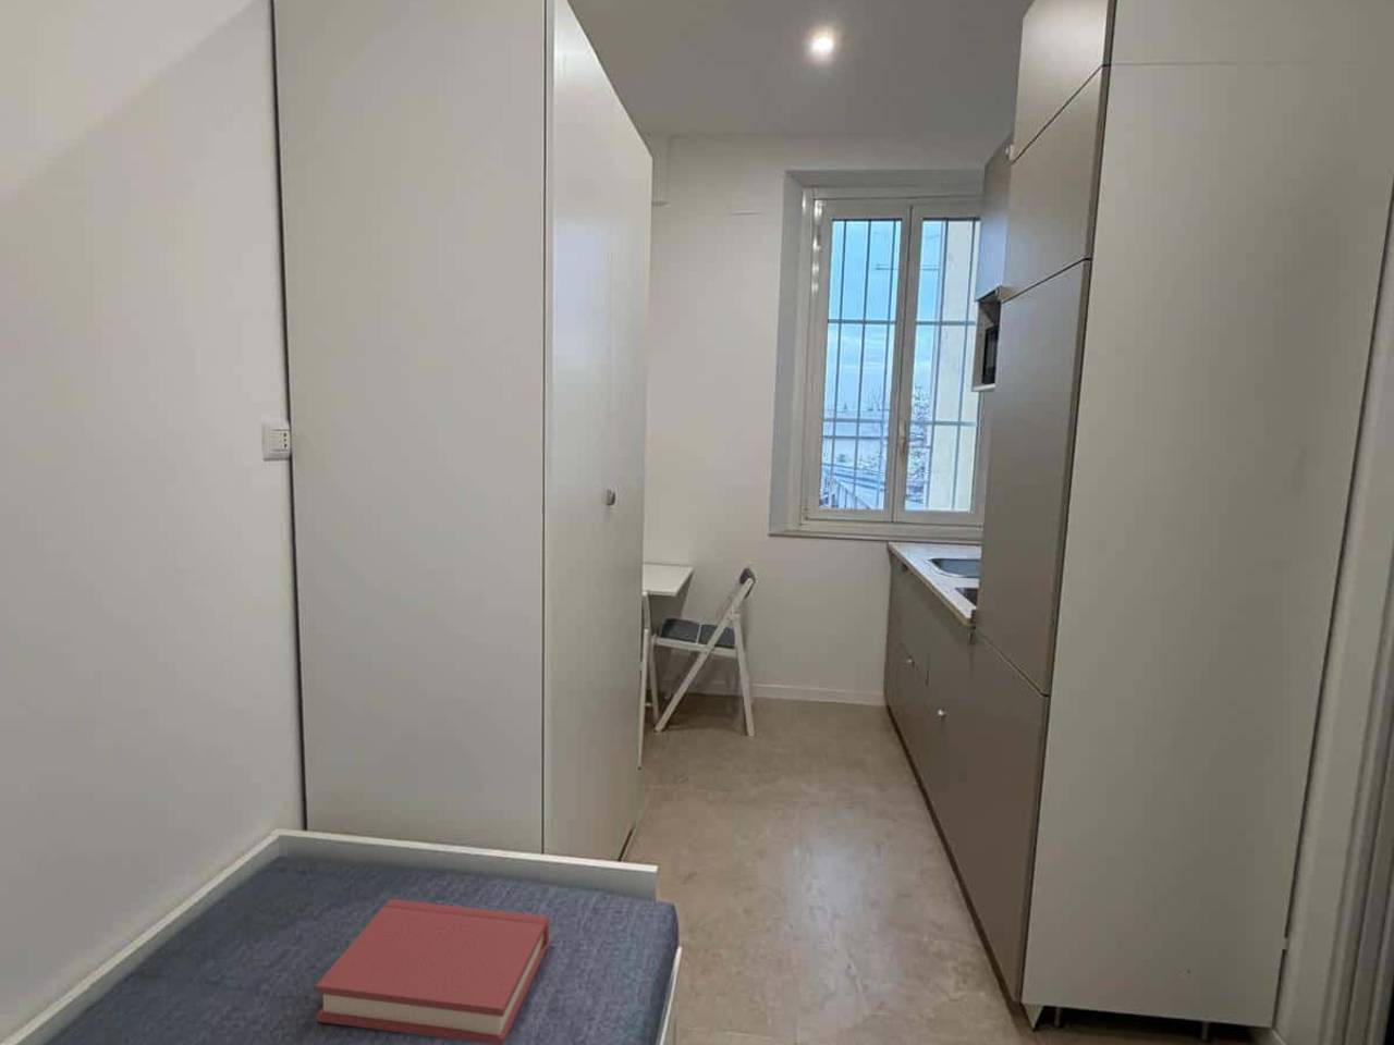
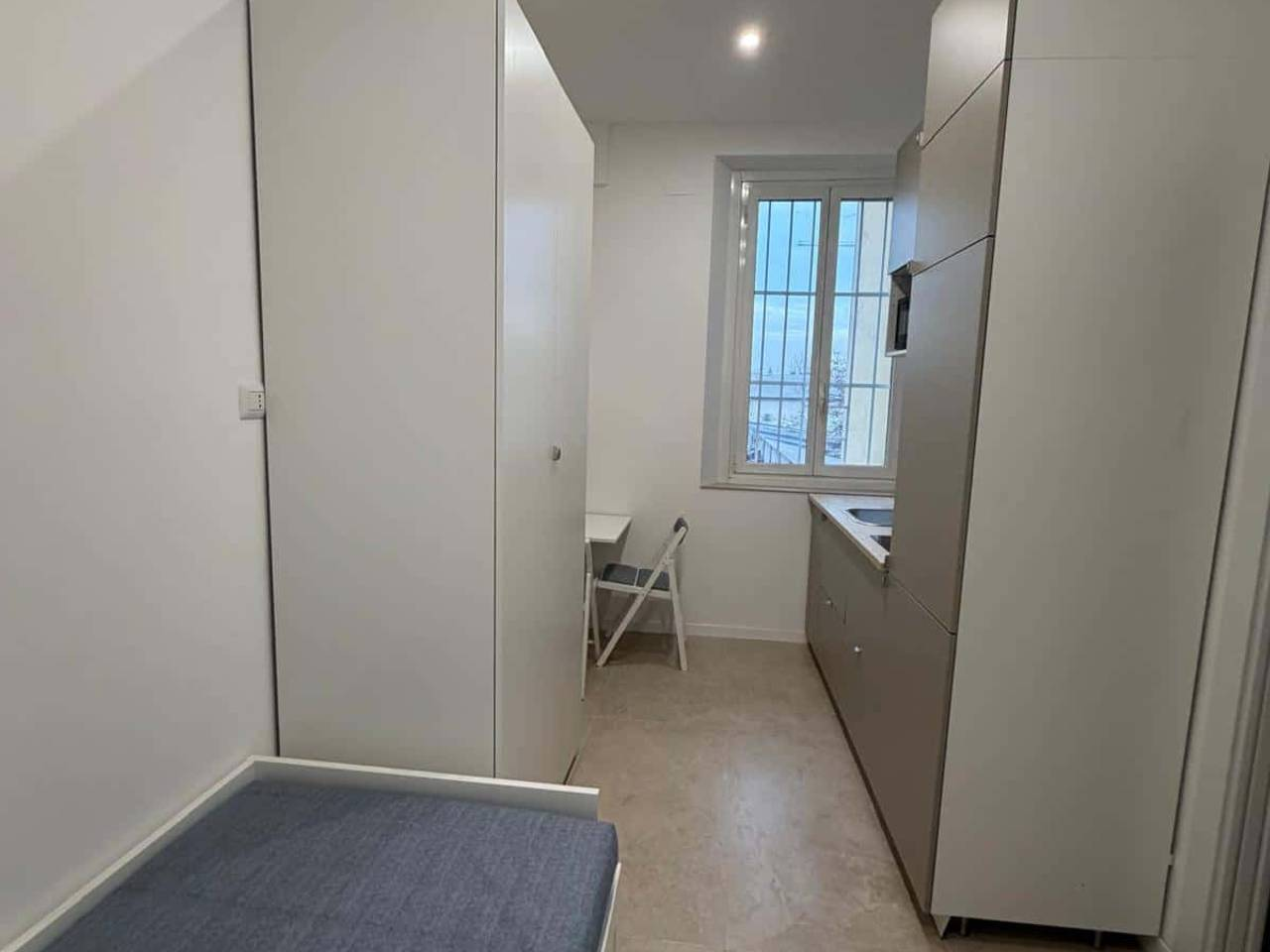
- hardback book (441, 964)
